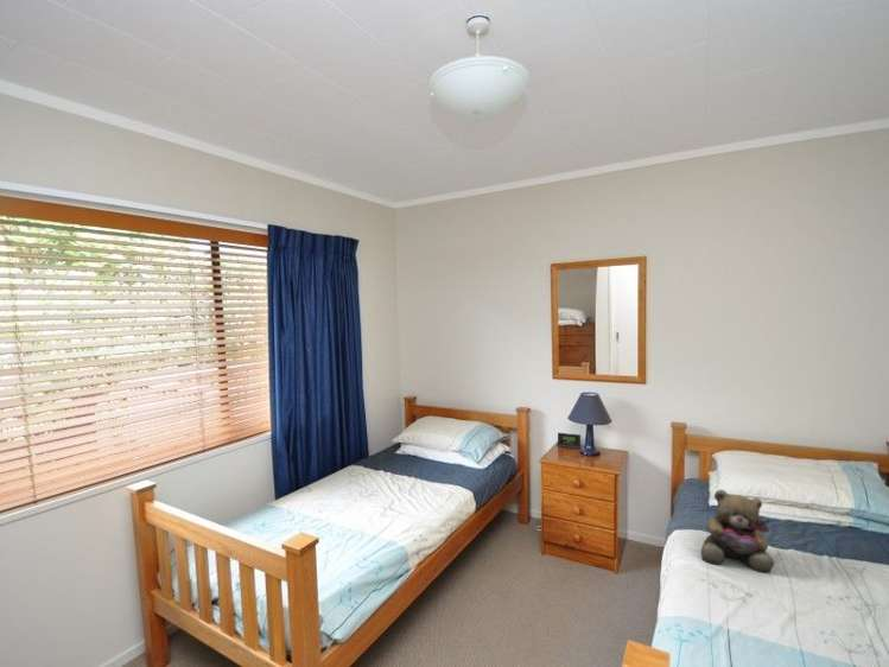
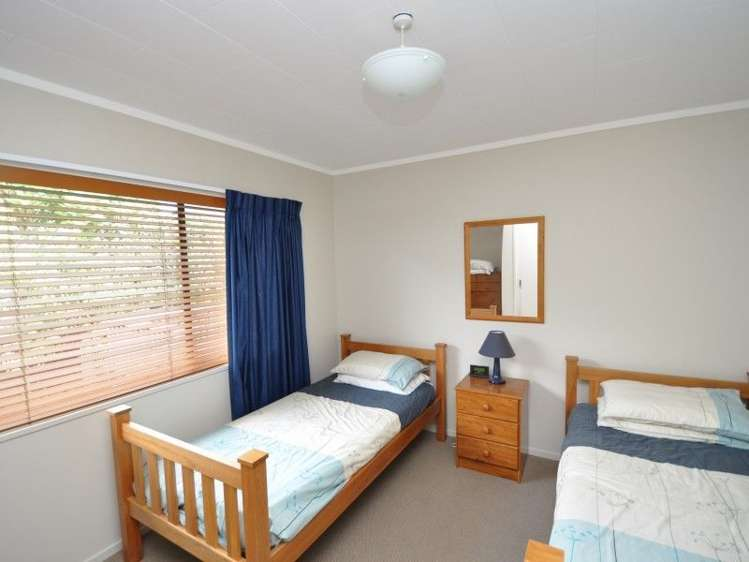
- teddy bear (731, 525)
